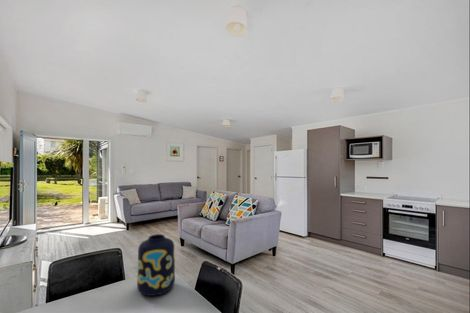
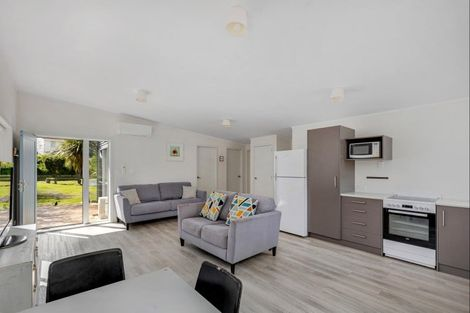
- vase (156, 262)
